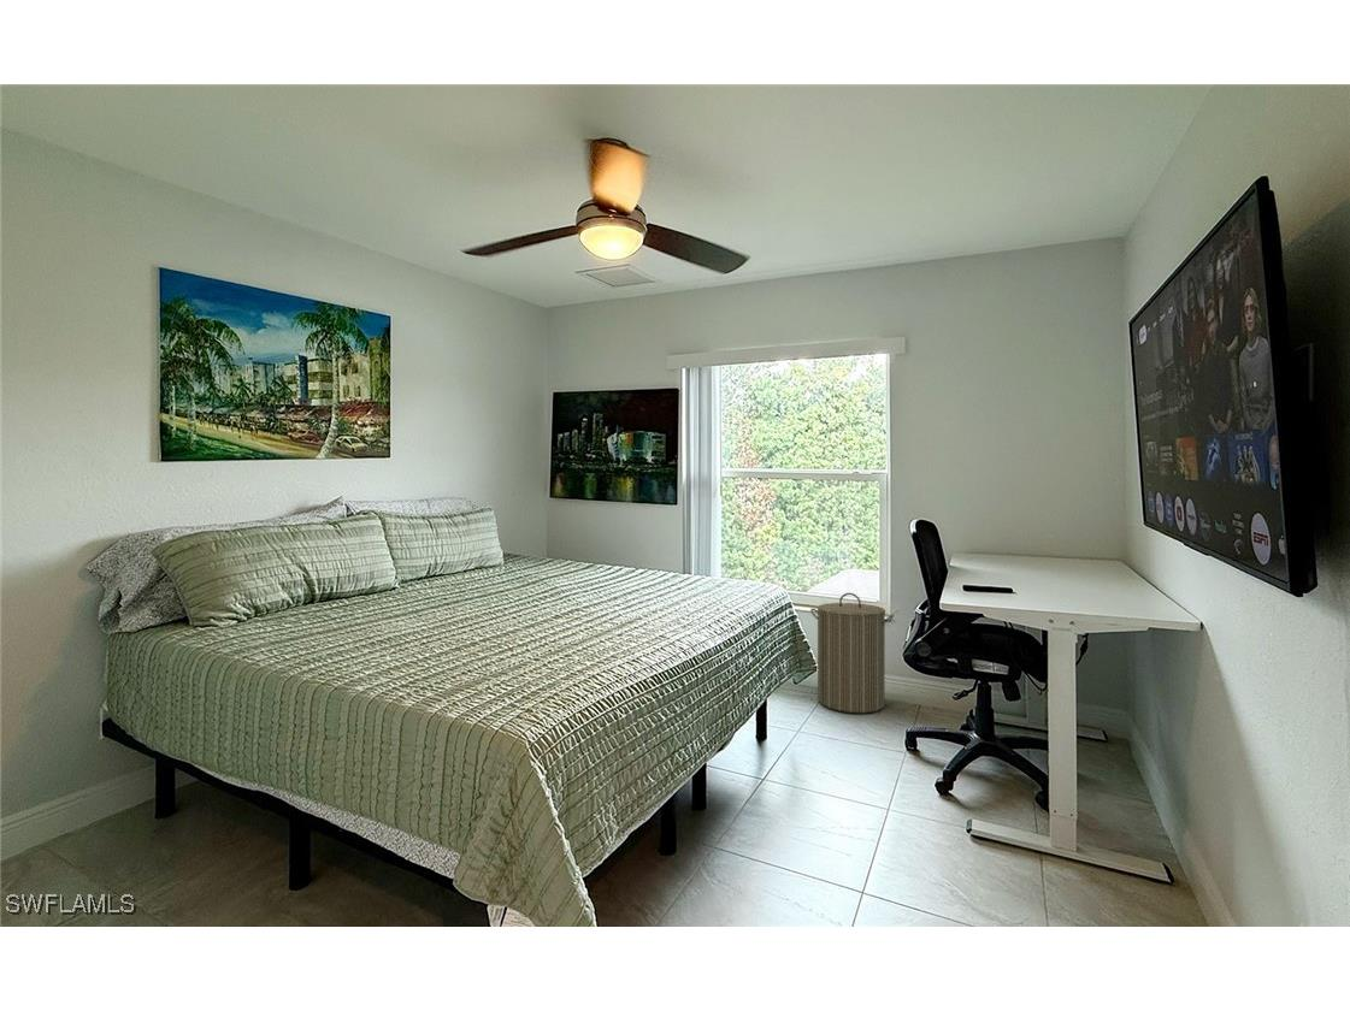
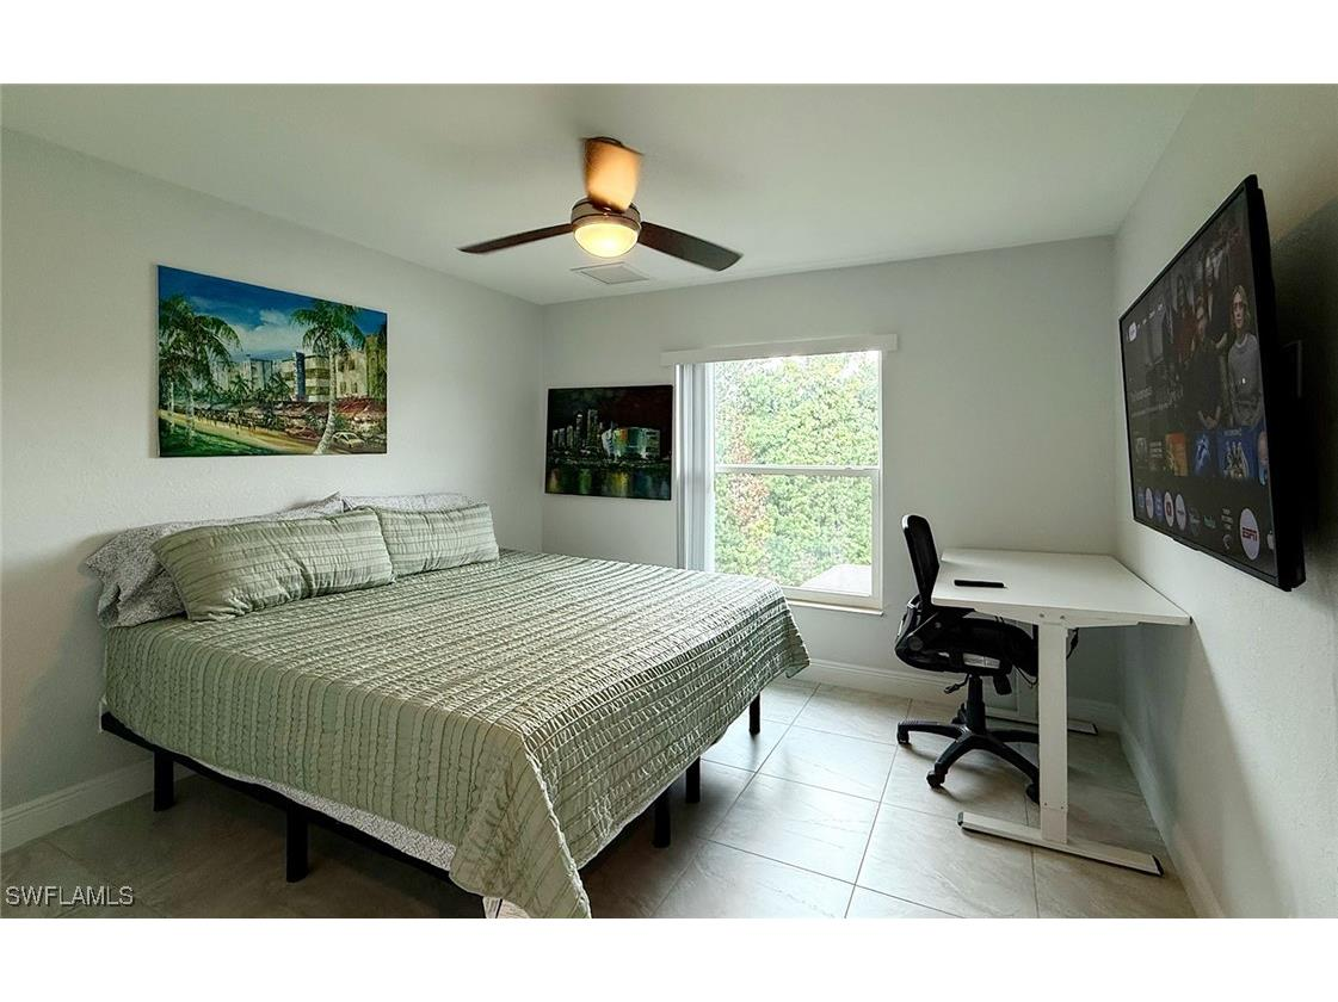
- laundry hamper (850, 648)
